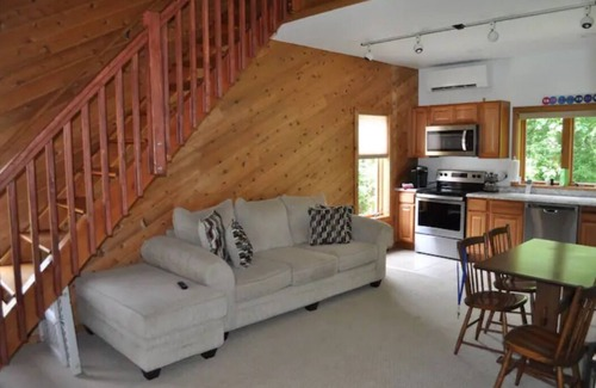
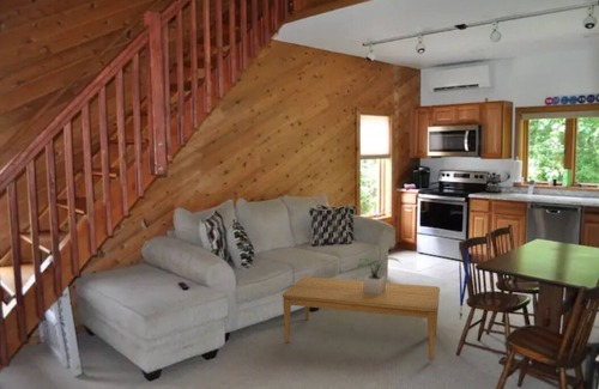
+ potted plant (376, 275)
+ coffee table (362, 311)
